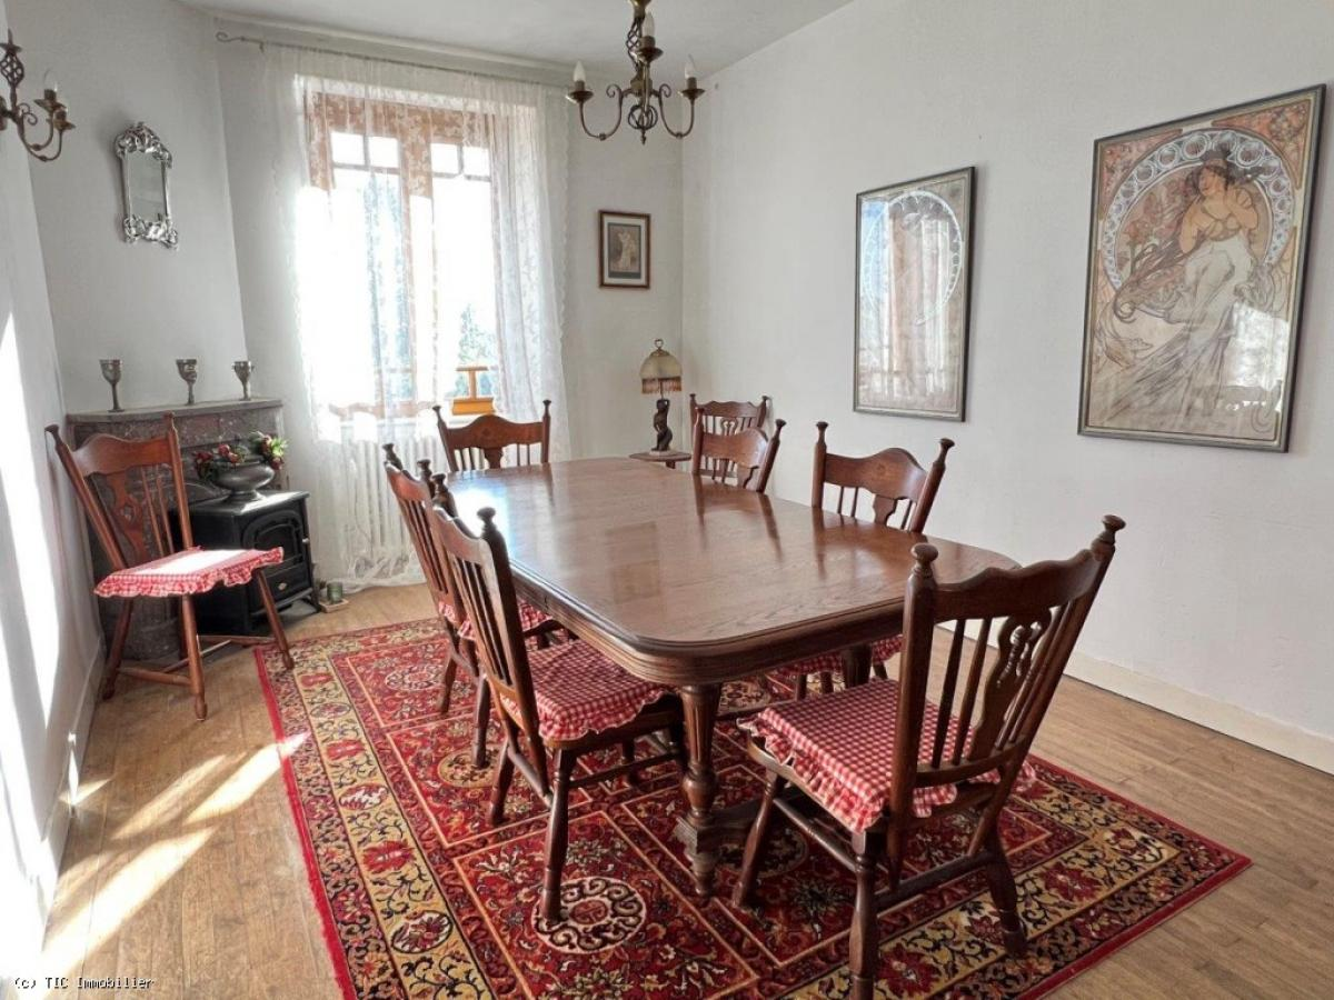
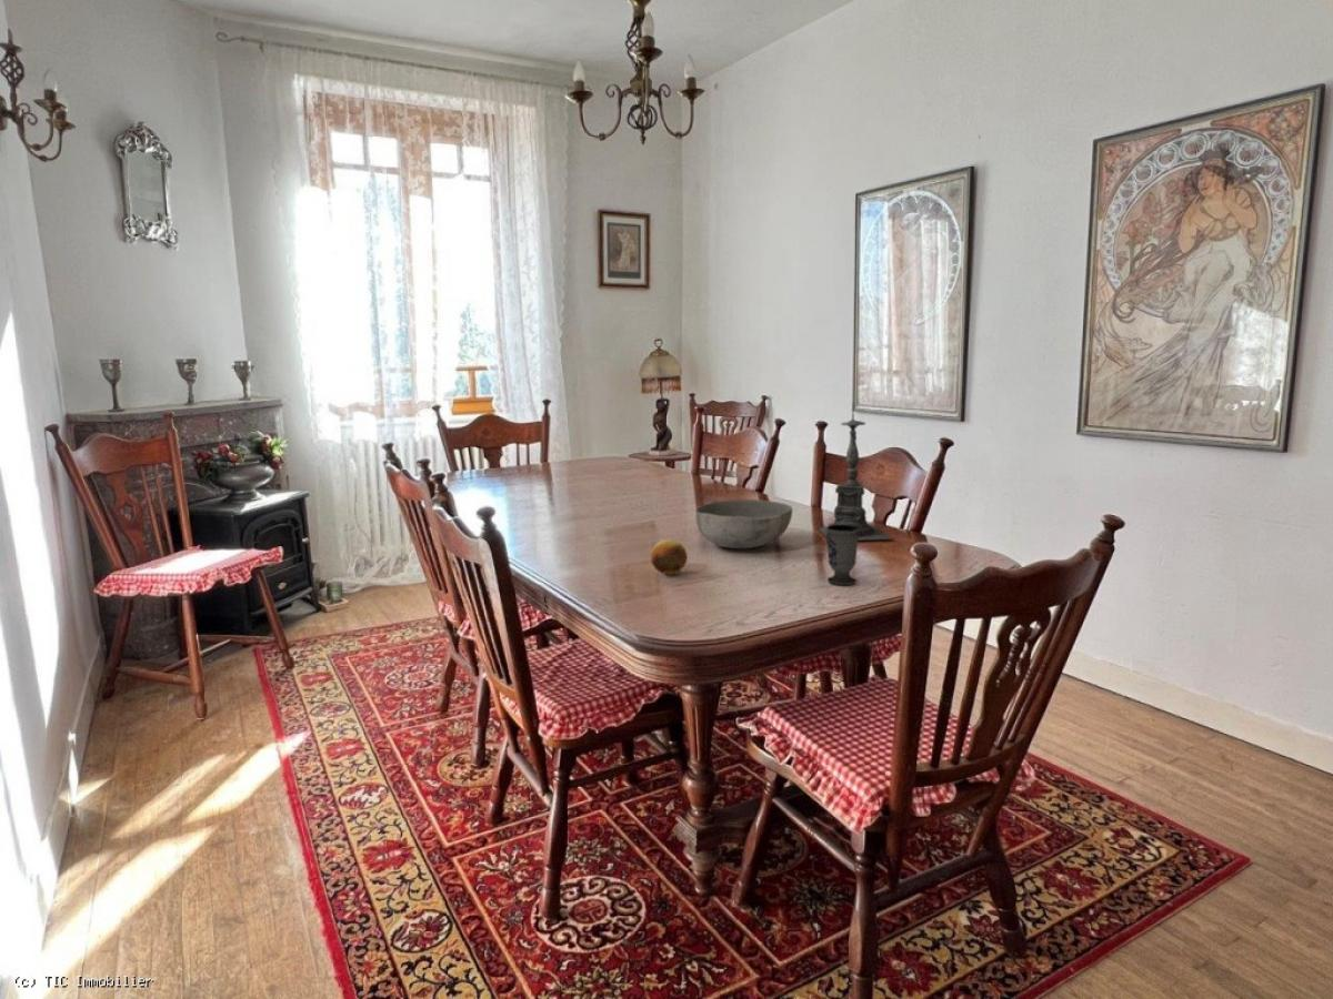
+ cup (841, 554)
+ candle holder (853, 468)
+ bowl (743, 526)
+ fruit (669, 556)
